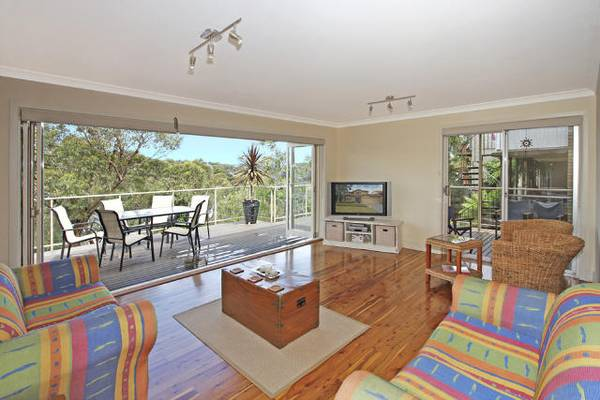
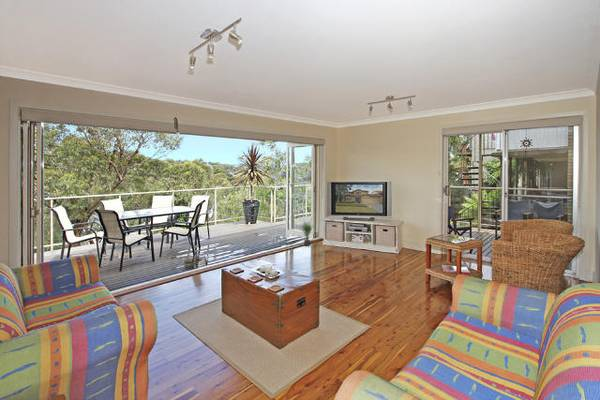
+ potted plant (306, 232)
